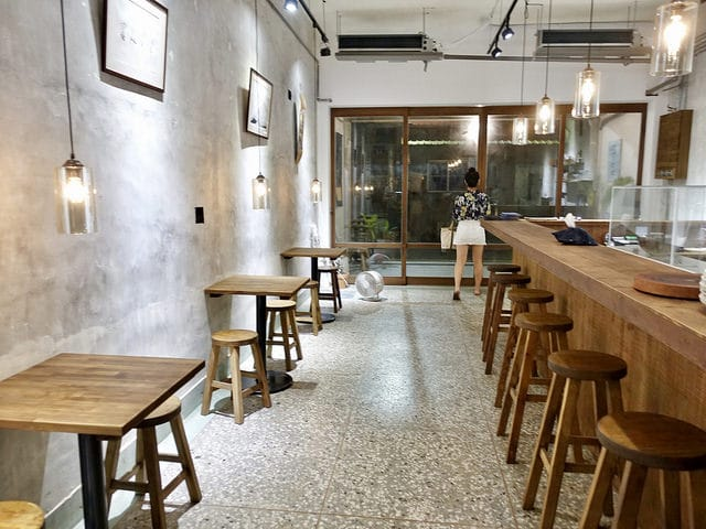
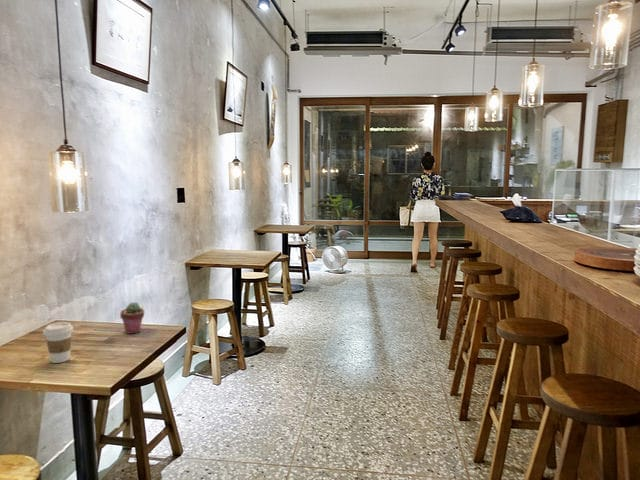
+ coffee cup (59, 342)
+ potted succulent (132, 316)
